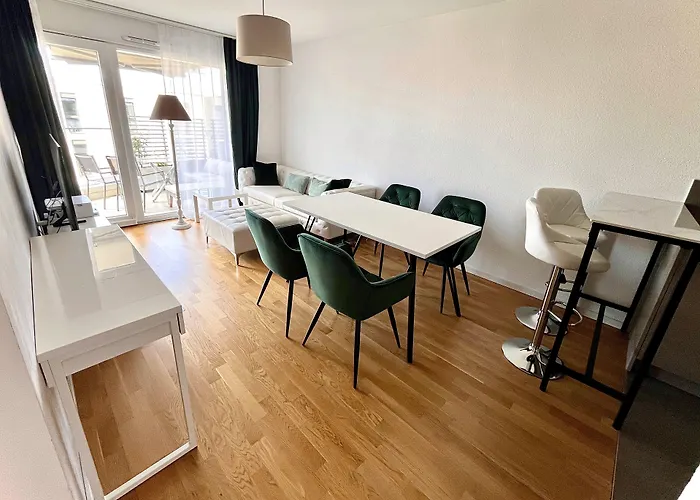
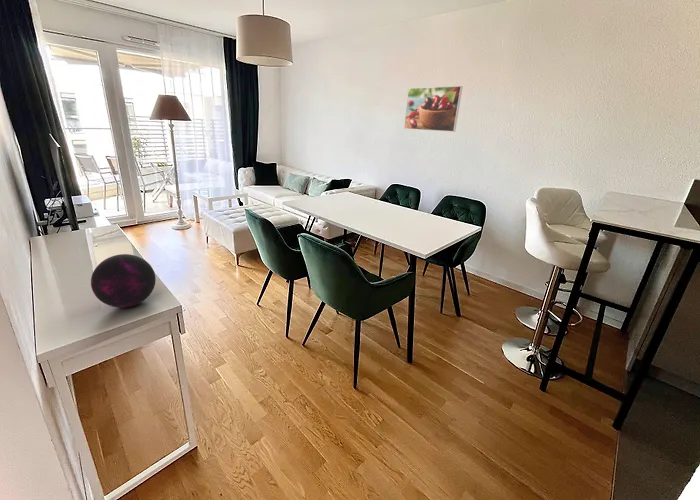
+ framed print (430, 109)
+ decorative orb (124, 280)
